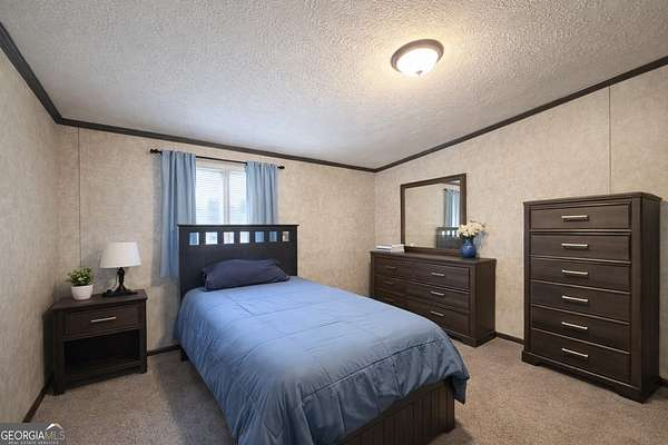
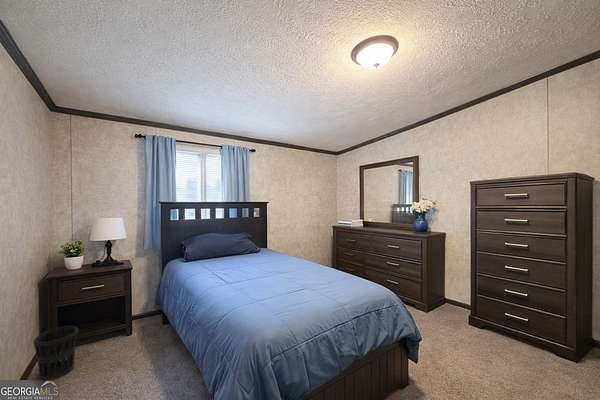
+ wastebasket (57, 352)
